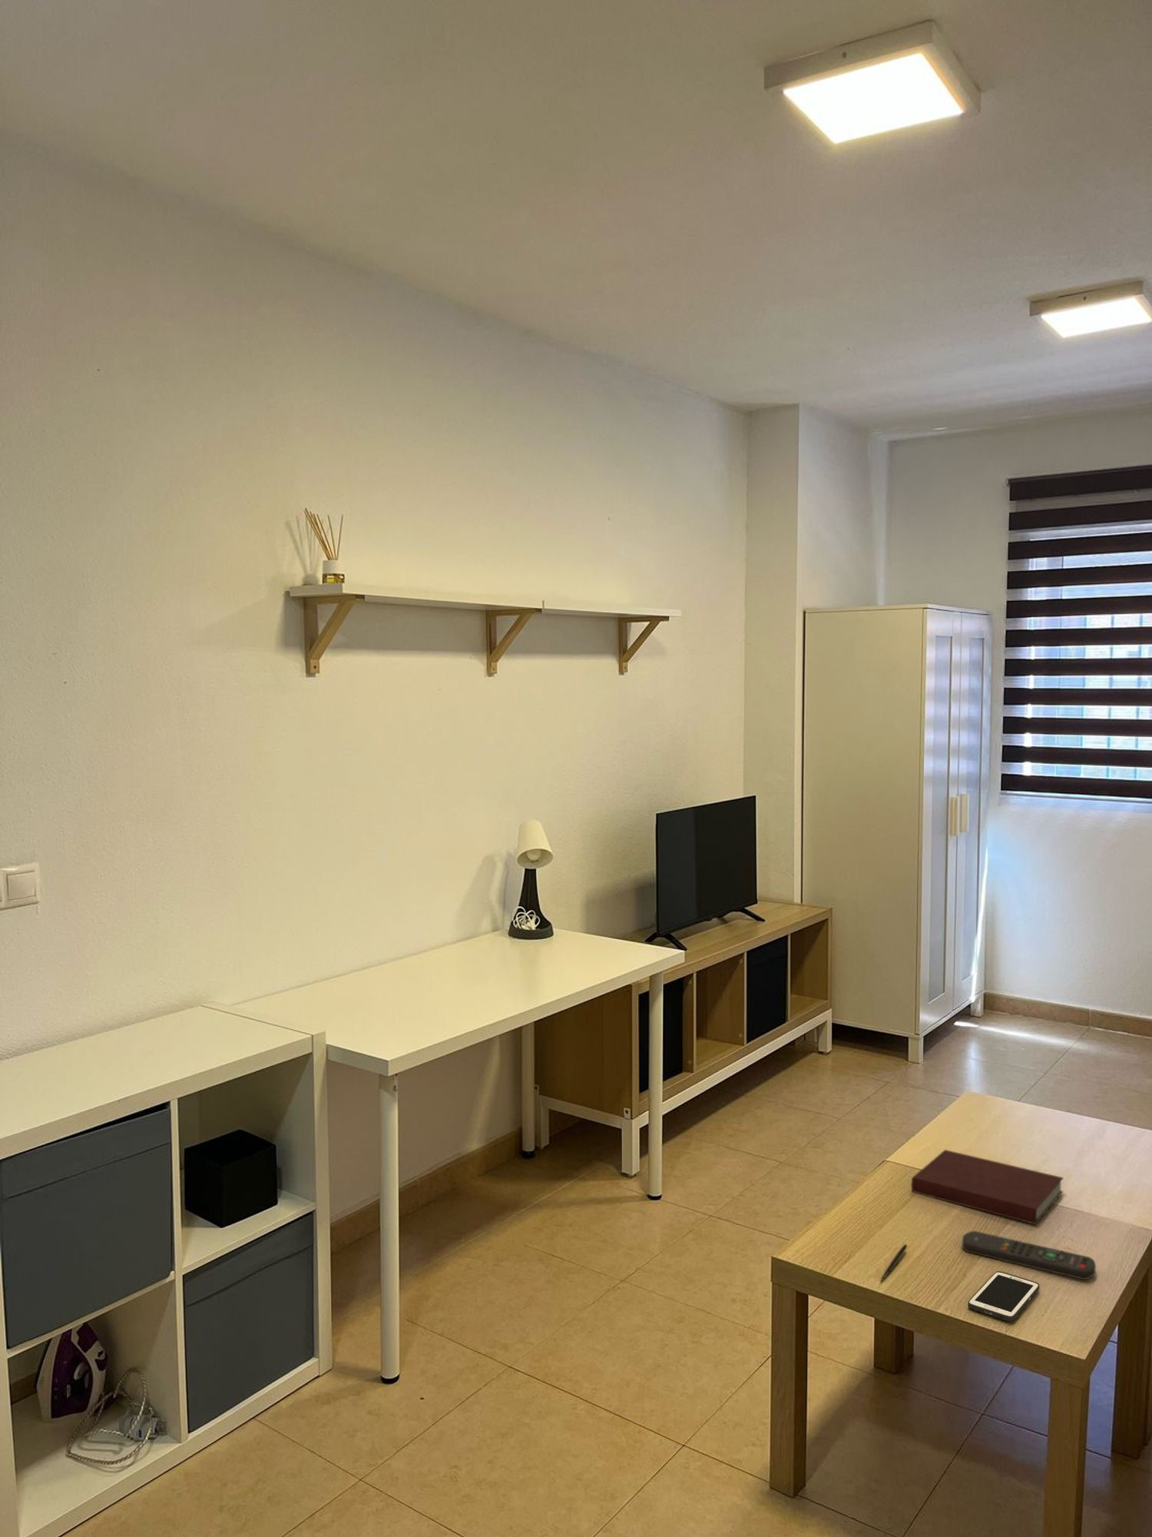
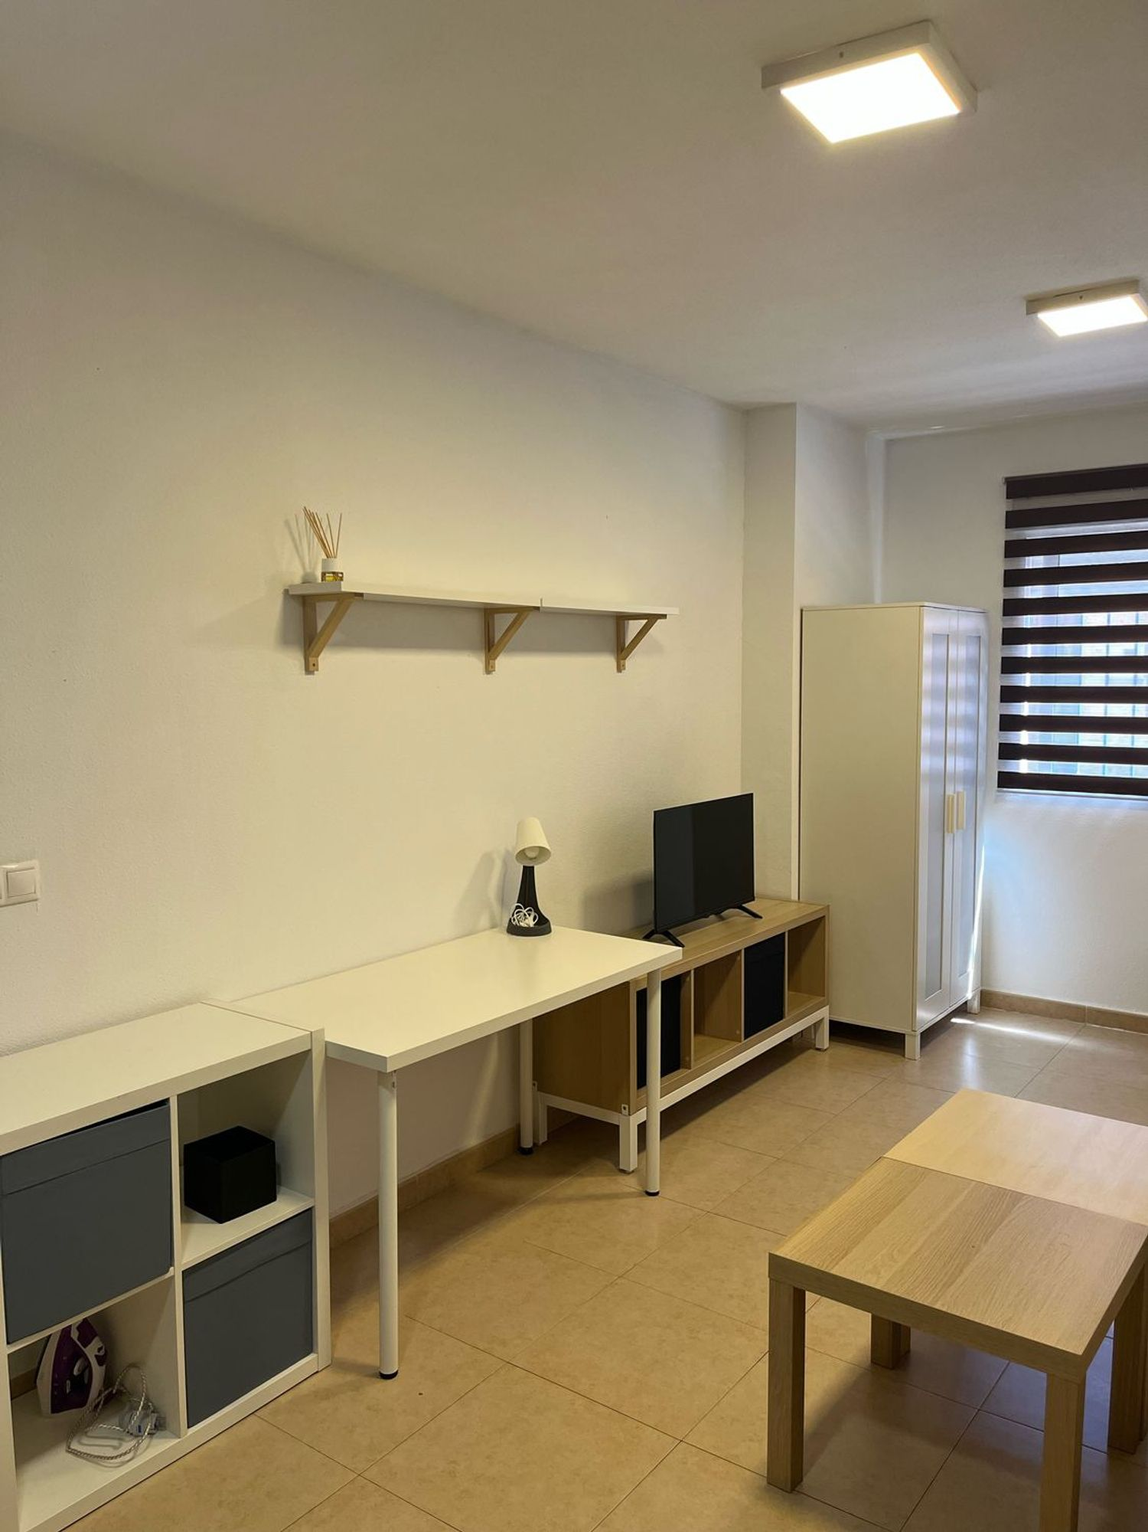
- remote control (1027, 1254)
- pen (892, 1262)
- notebook (987, 1185)
- cell phone (1004, 1295)
